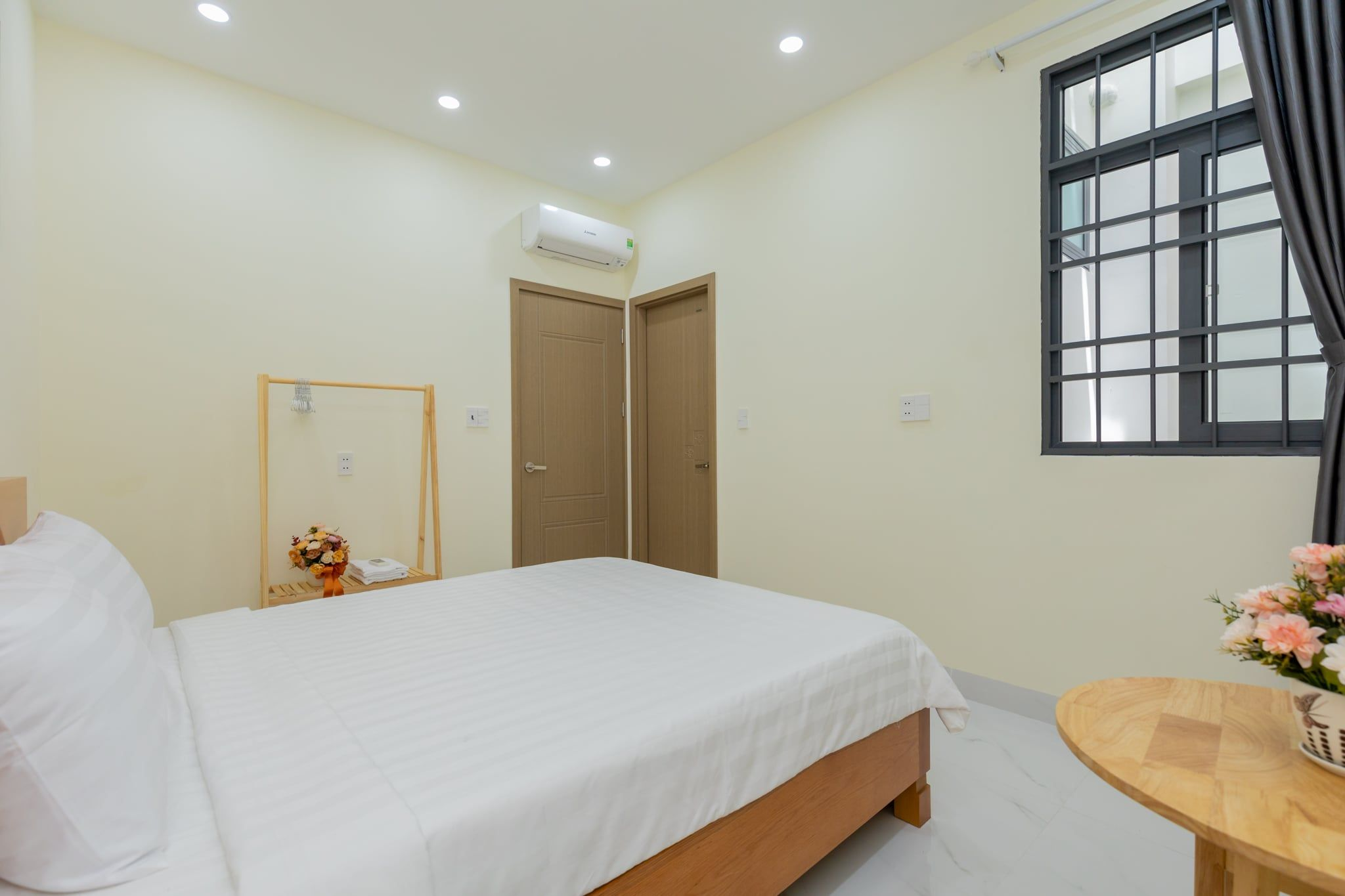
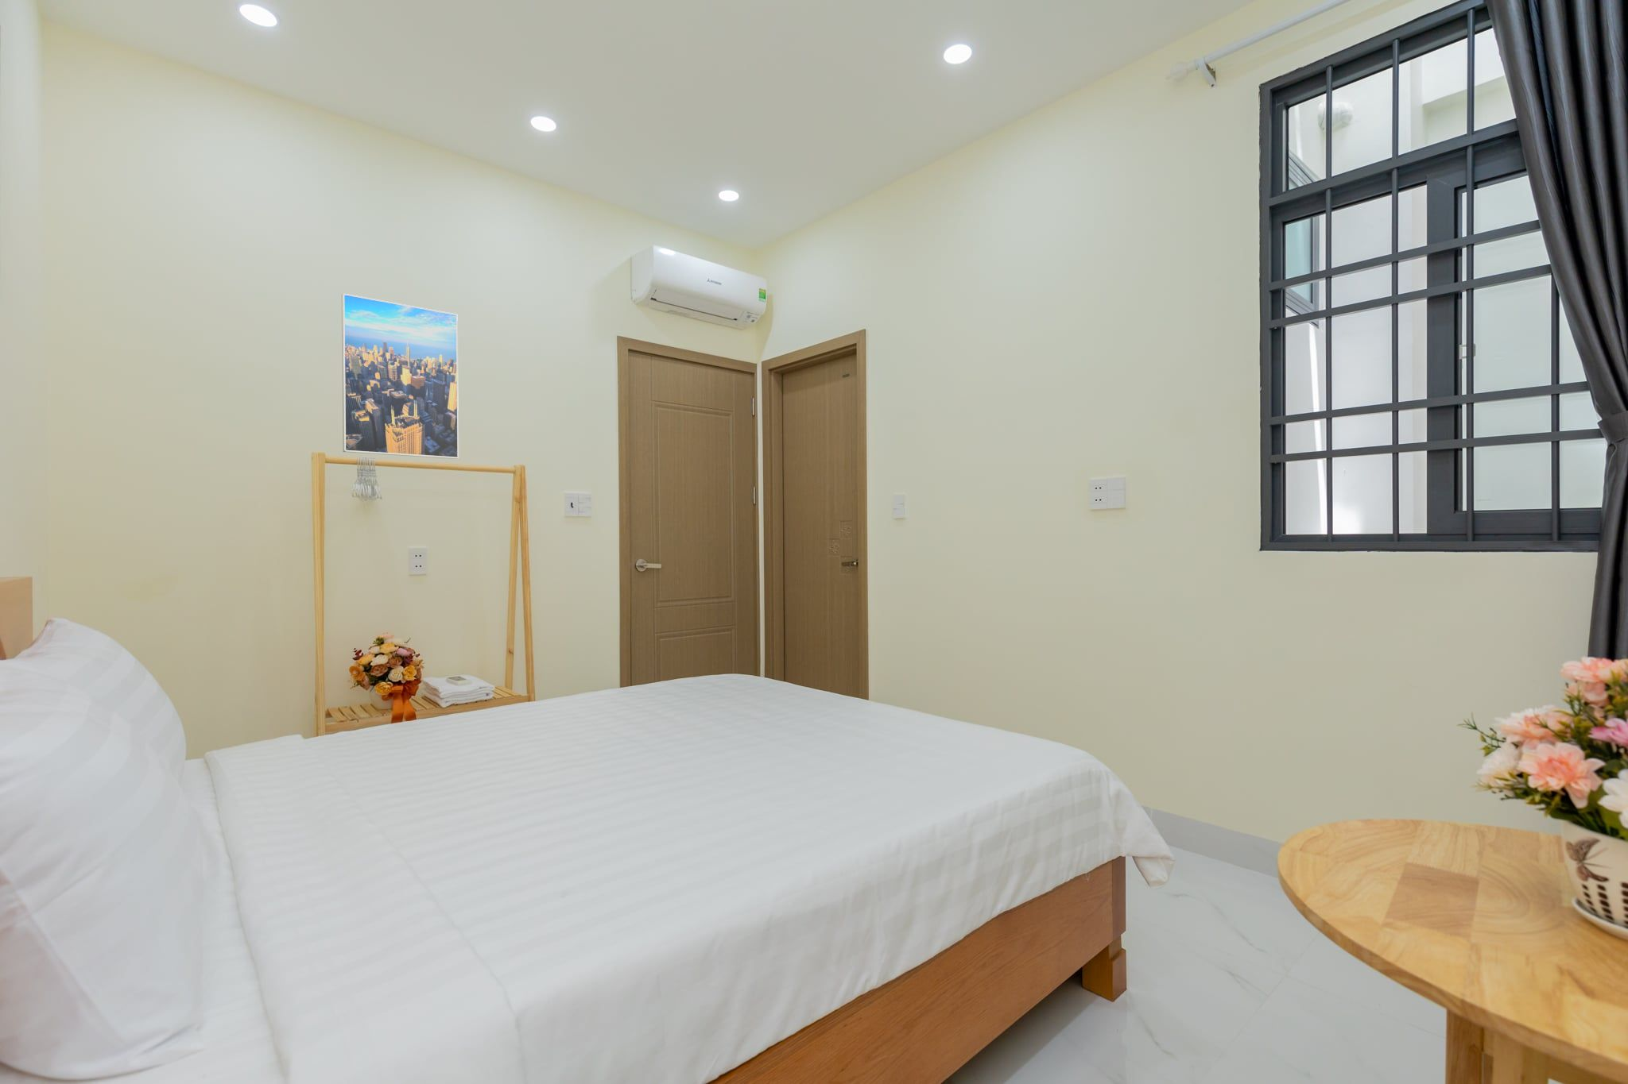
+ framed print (402, 380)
